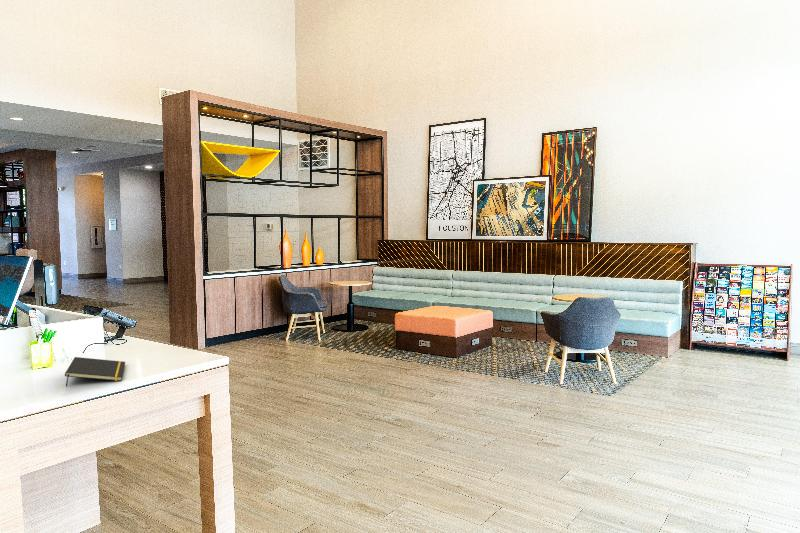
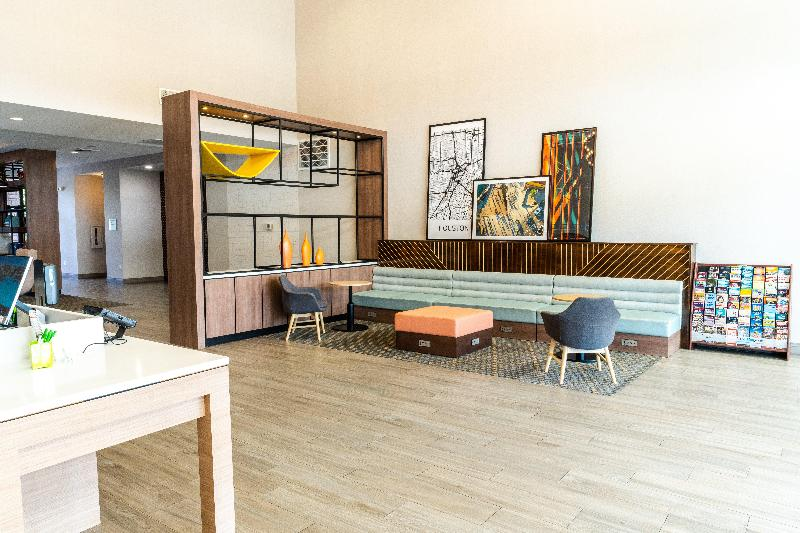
- notepad (97, 368)
